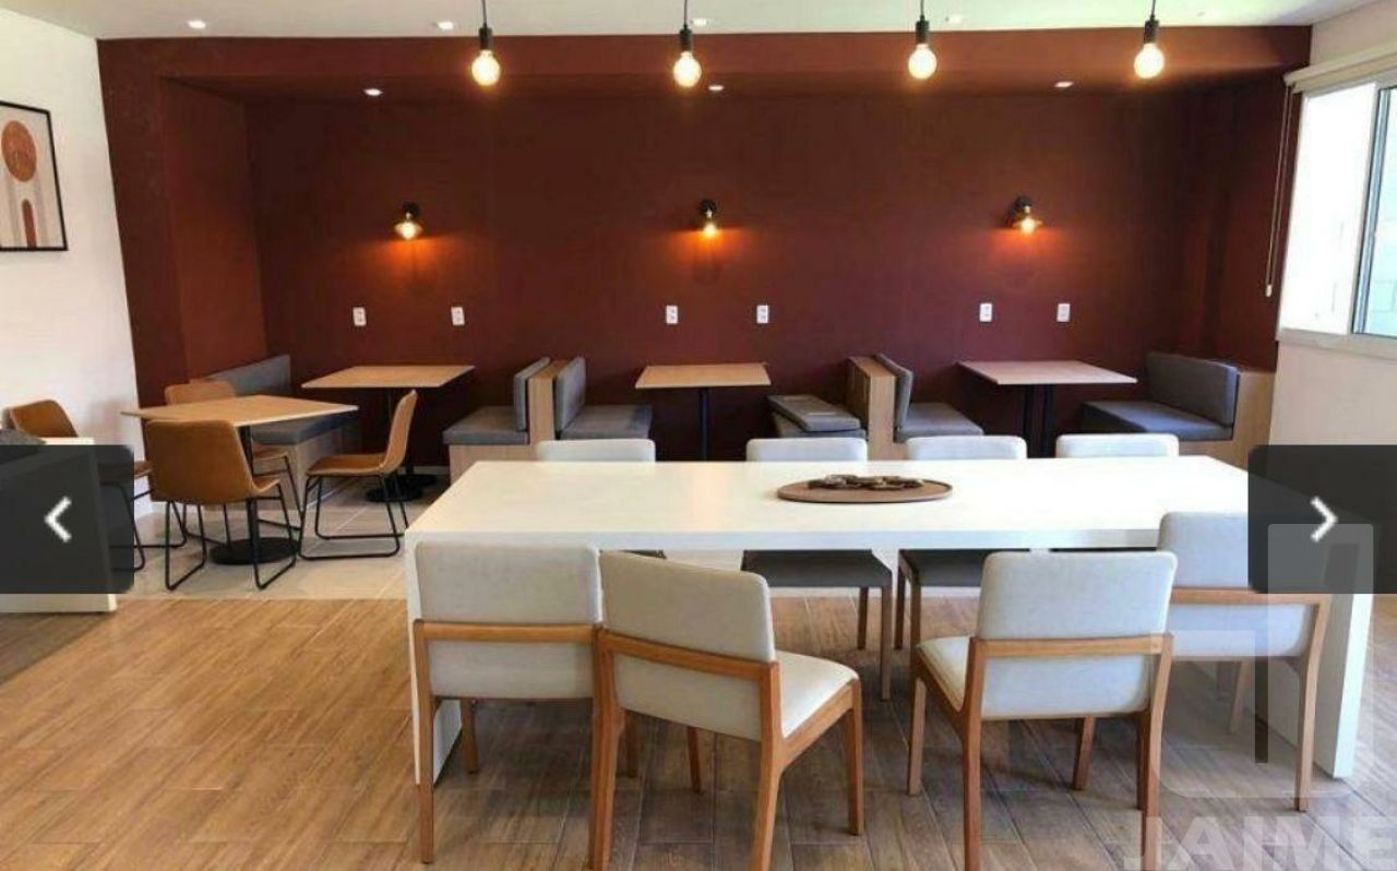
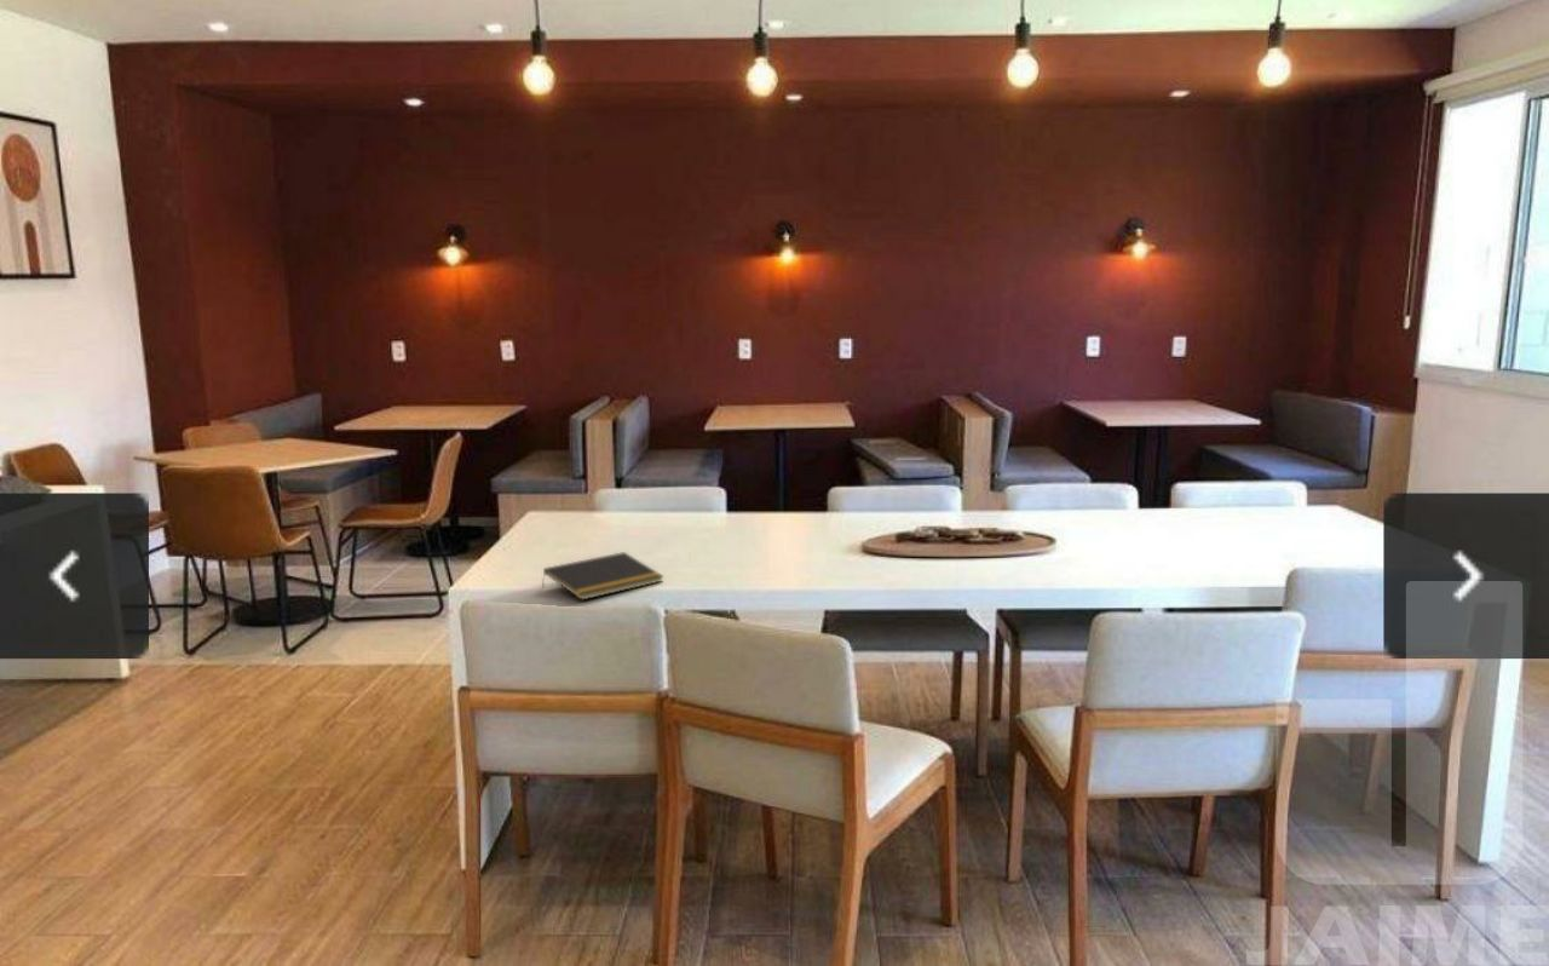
+ notepad (604, 574)
